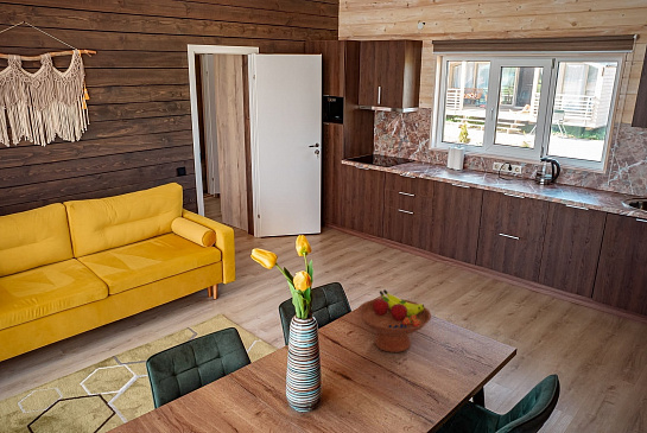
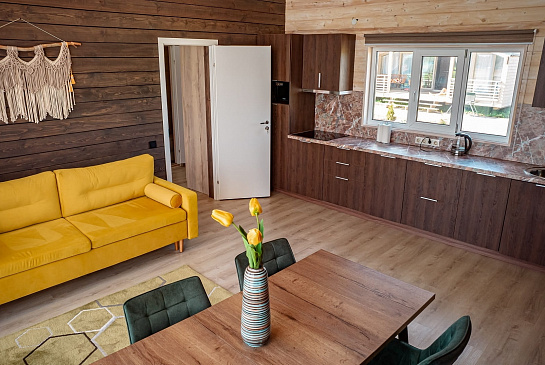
- fruit bowl (393, 321)
